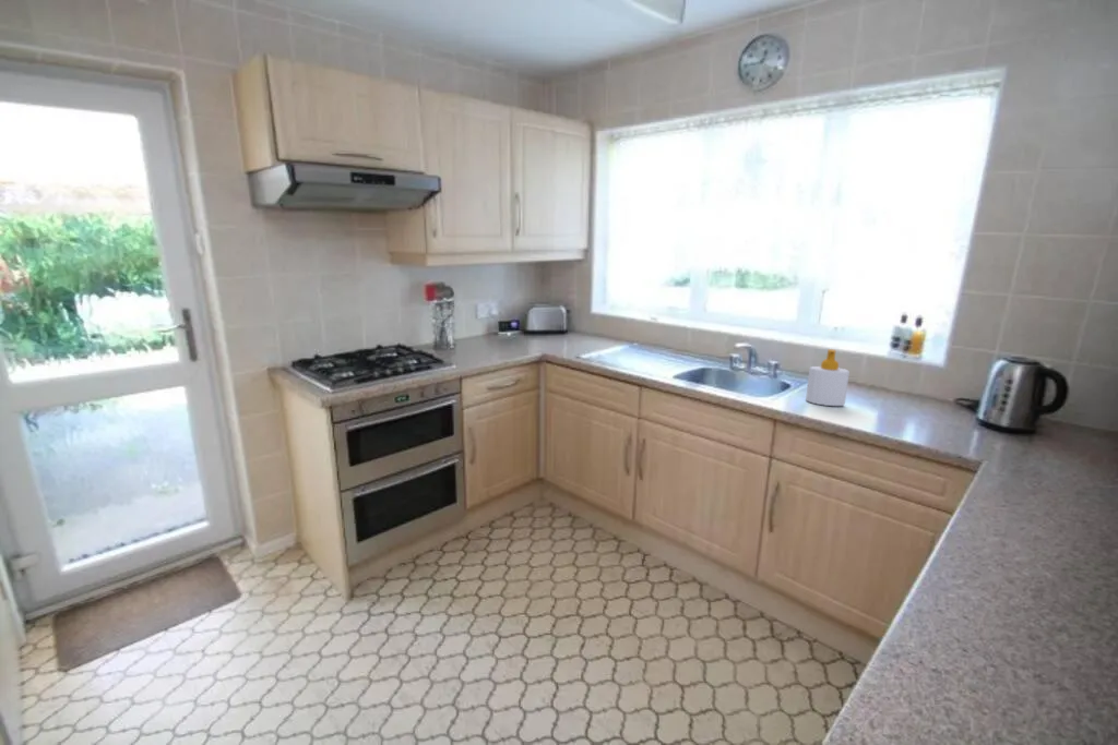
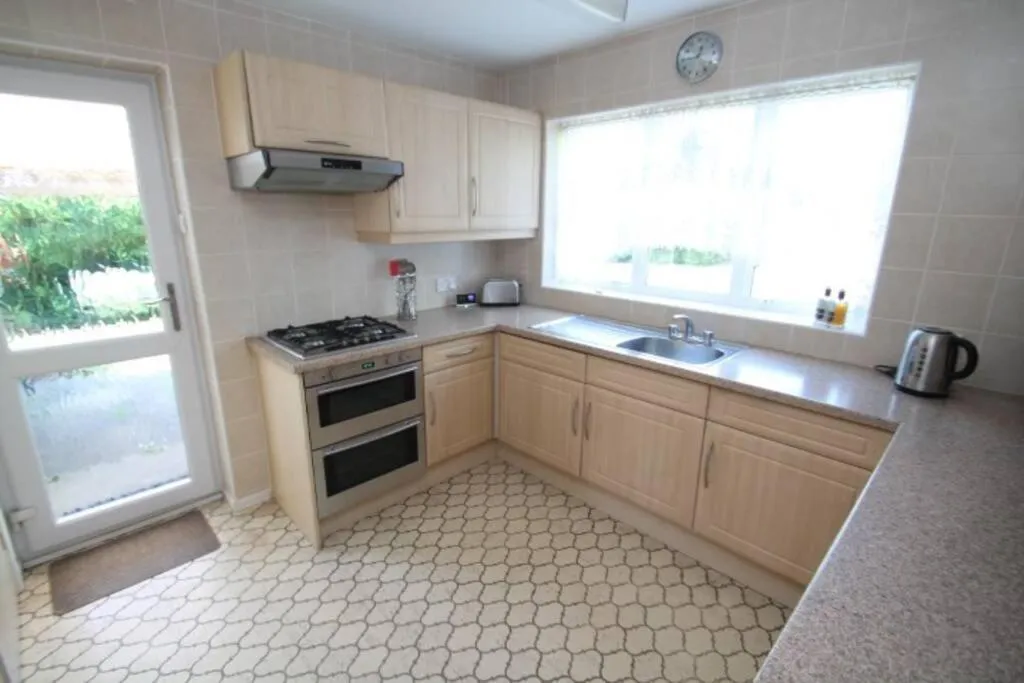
- soap bottle (828, 376)
